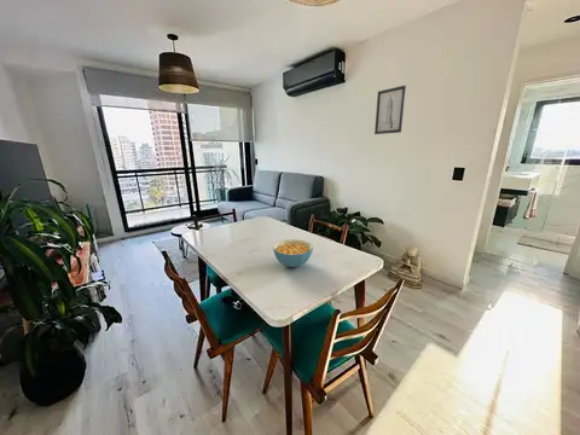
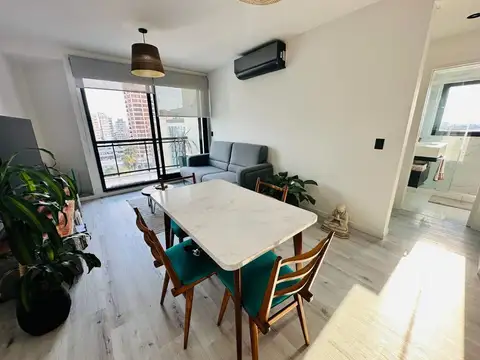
- cereal bowl (292, 255)
- wall art (389, 111)
